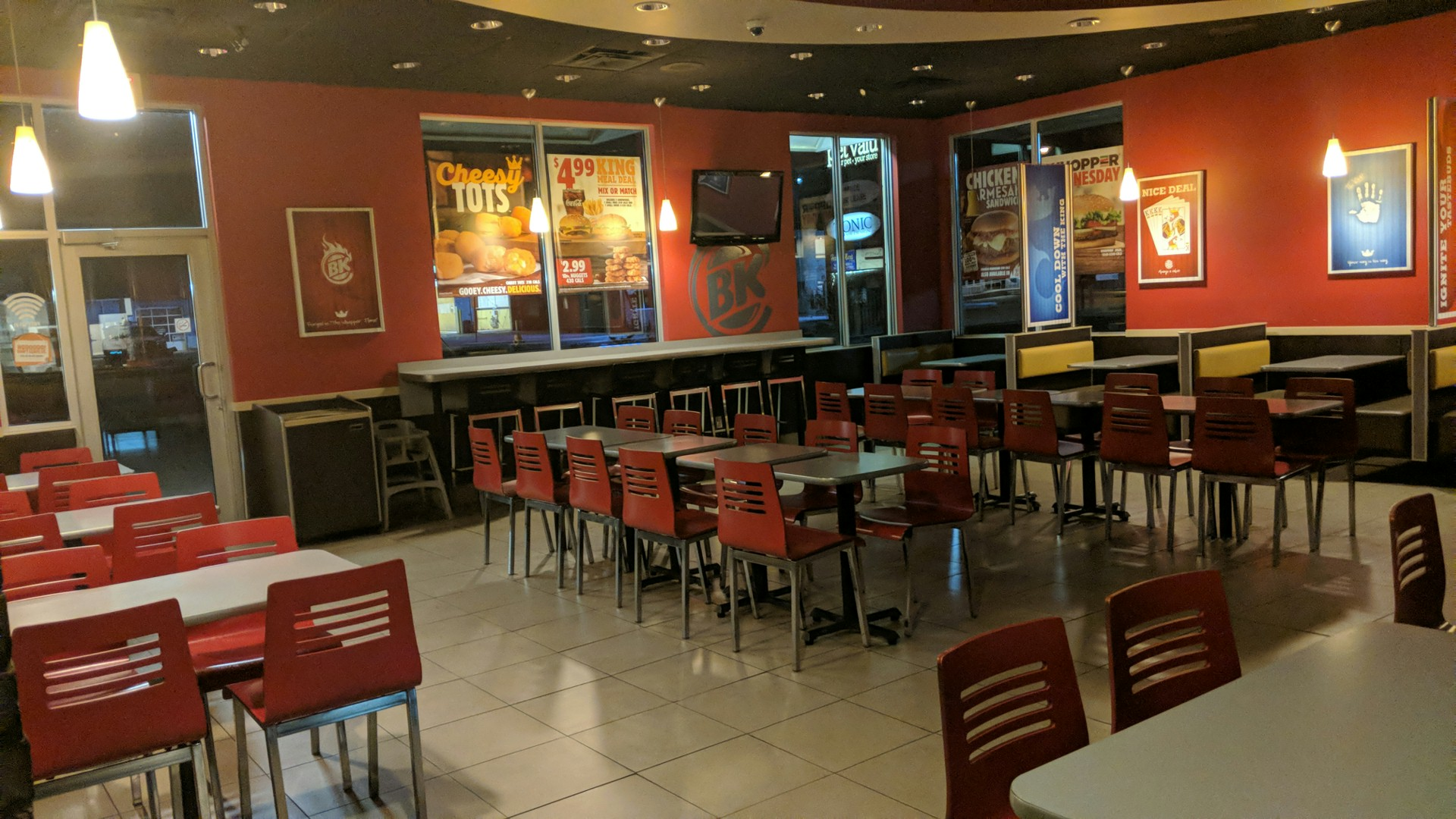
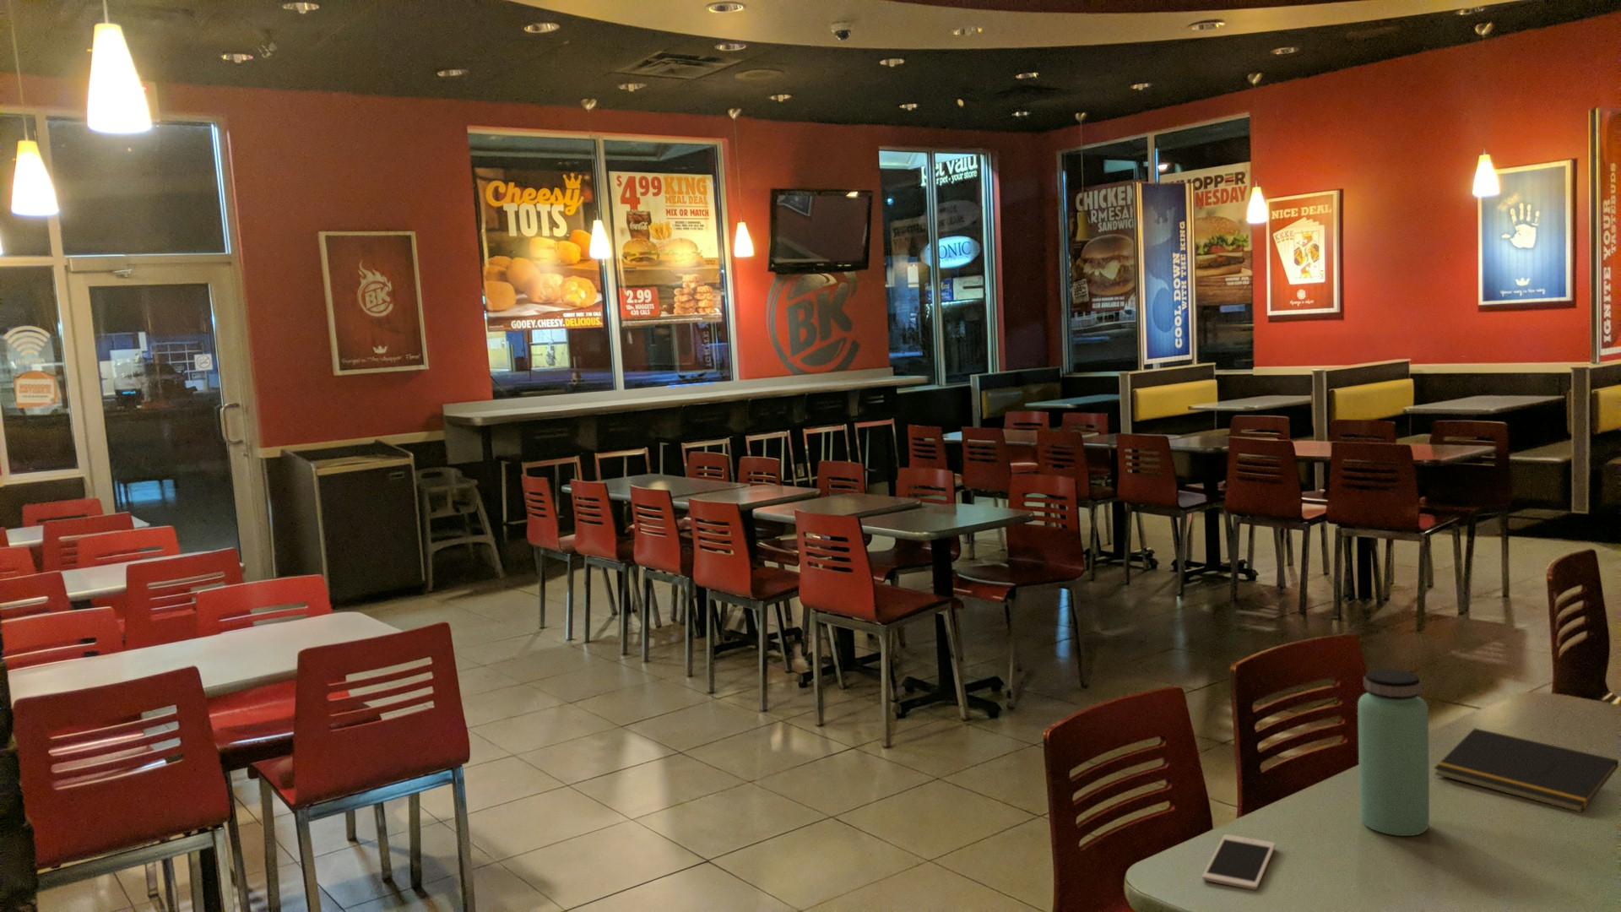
+ bottle (1393, 749)
+ notepad (1524, 767)
+ cell phone (1239, 861)
